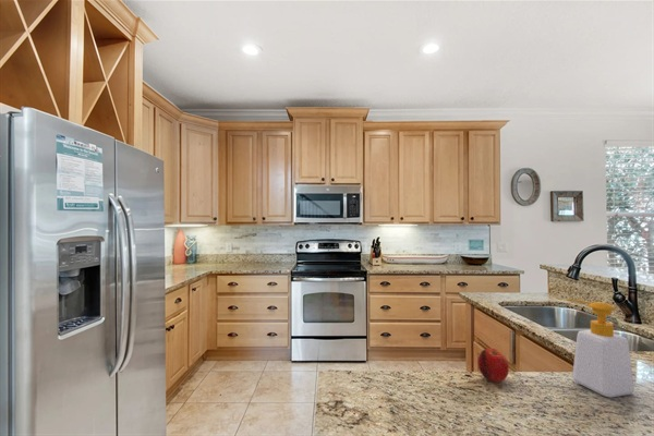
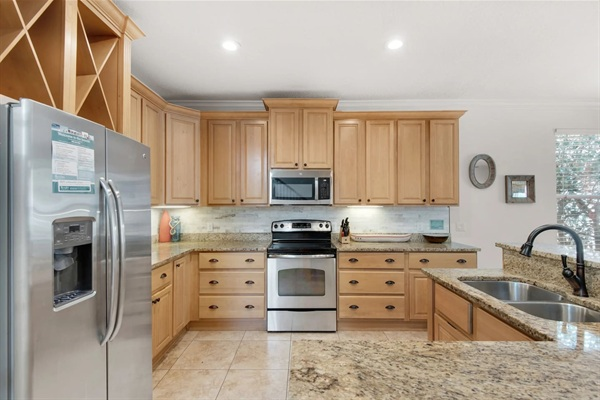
- fruit (493, 364)
- soap bottle (593, 341)
